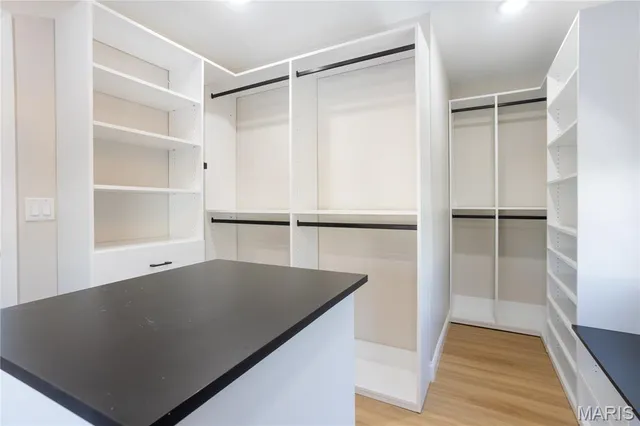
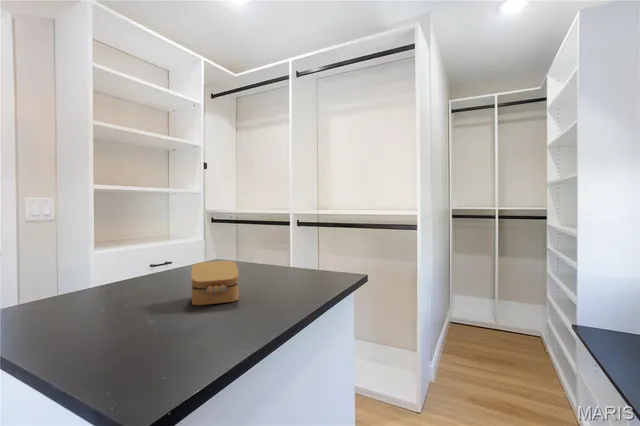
+ jewelry box (215, 281)
